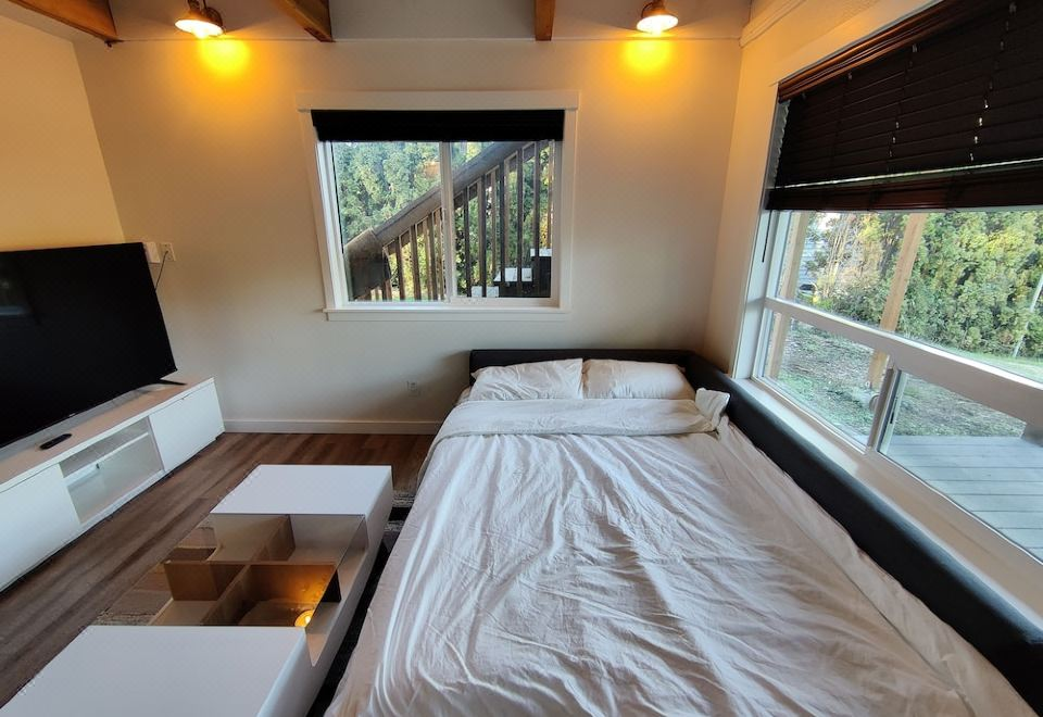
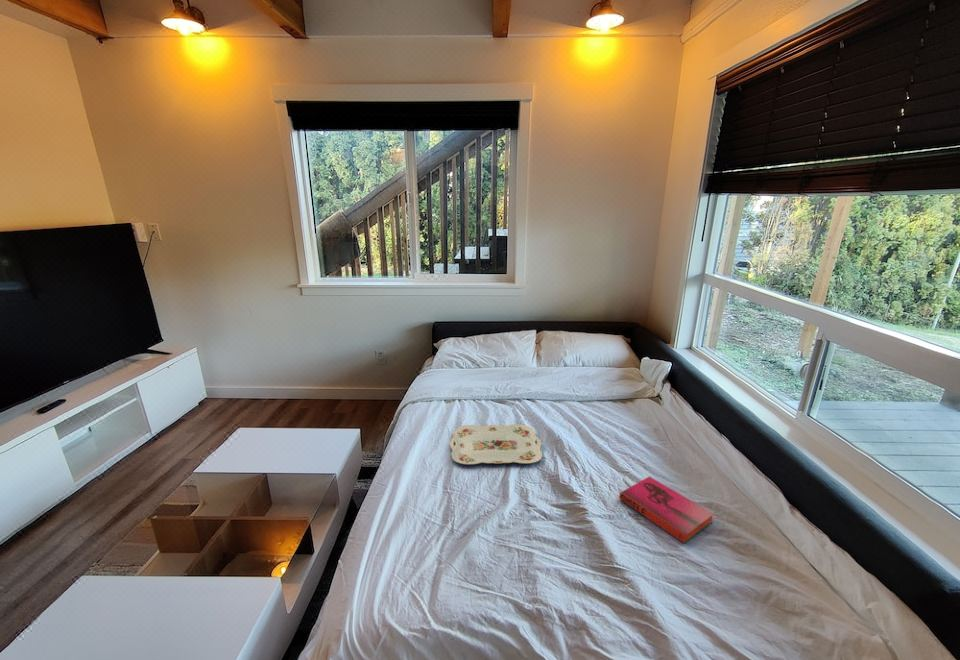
+ hardback book (664, 506)
+ serving tray (495, 443)
